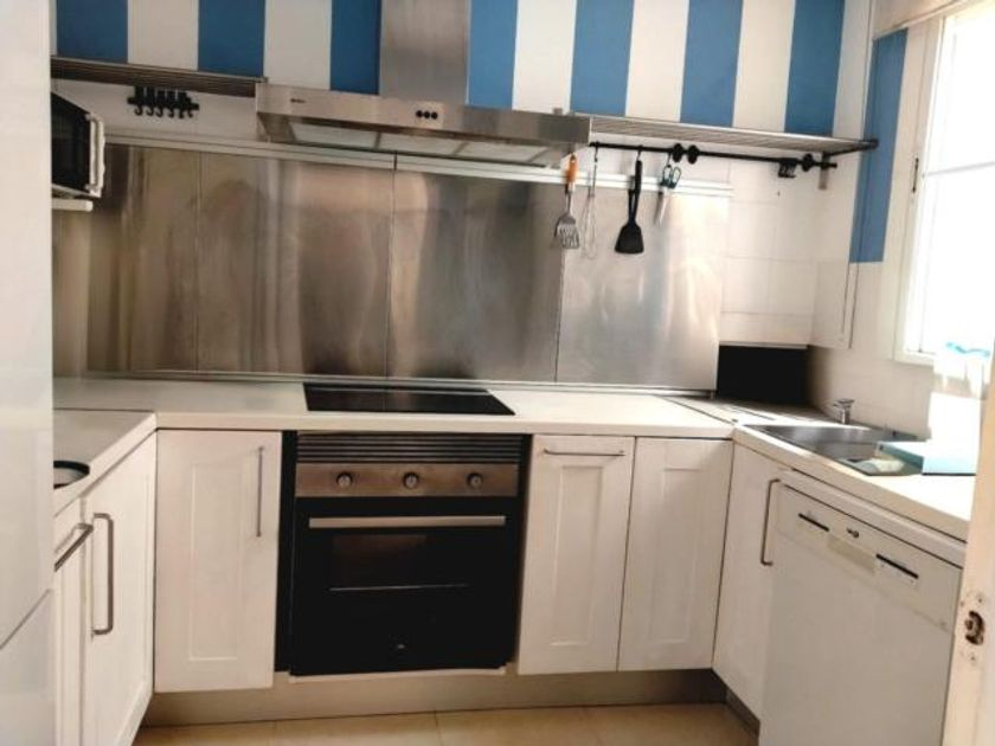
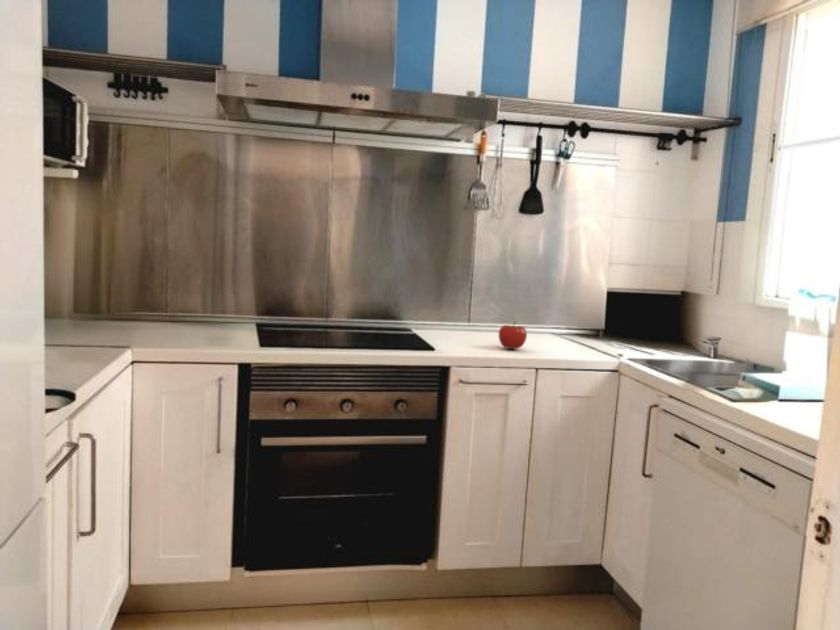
+ fruit (512, 335)
